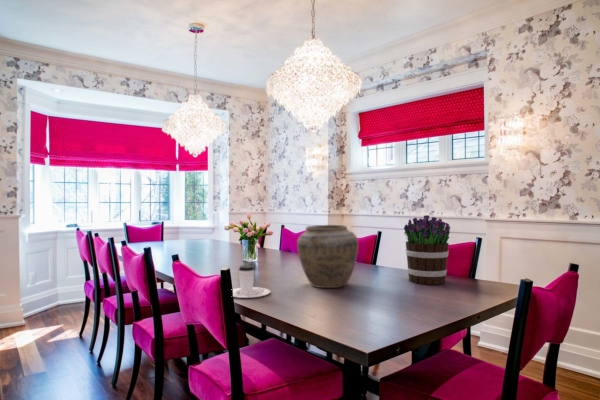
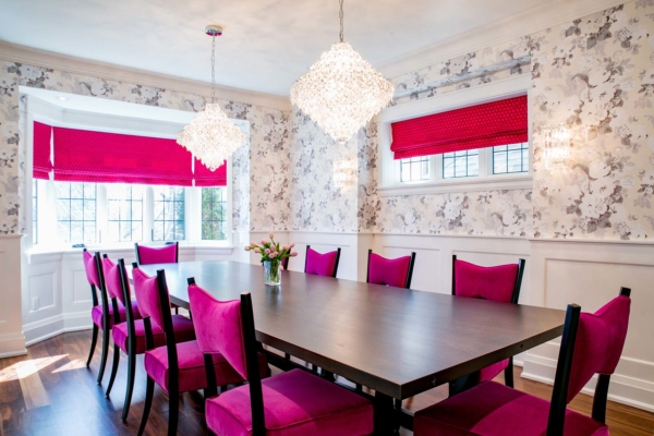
- vase (327, 255)
- coffee cup (248, 280)
- bouquet (426, 248)
